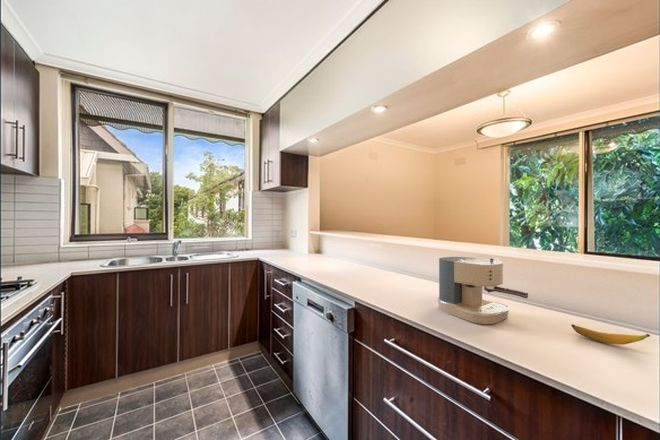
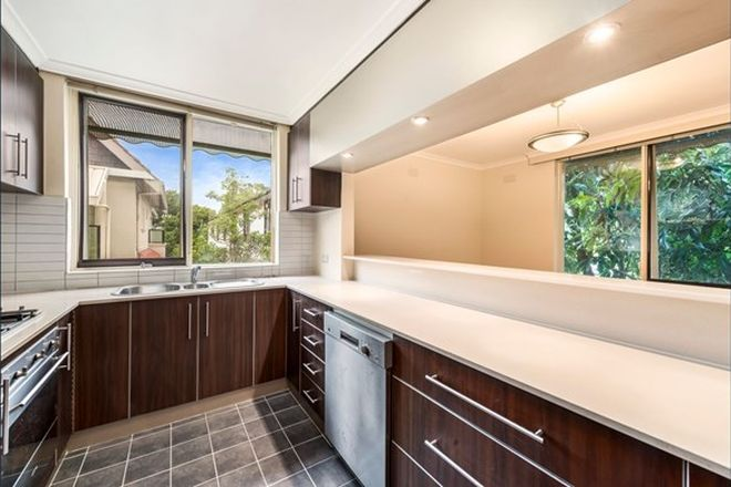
- coffee maker (479, 286)
- banana (607, 334)
